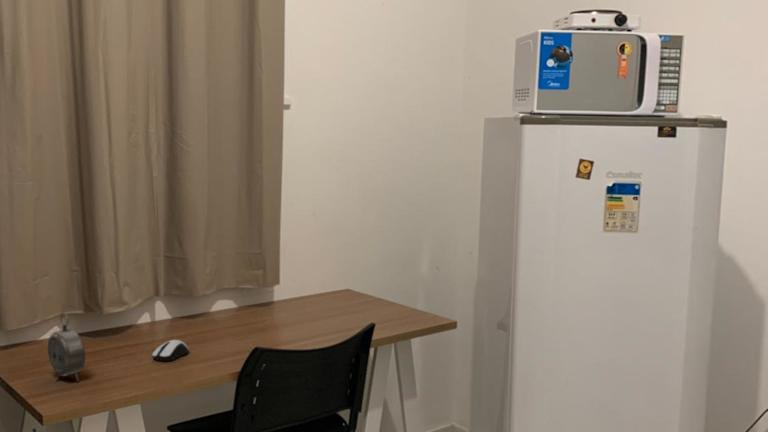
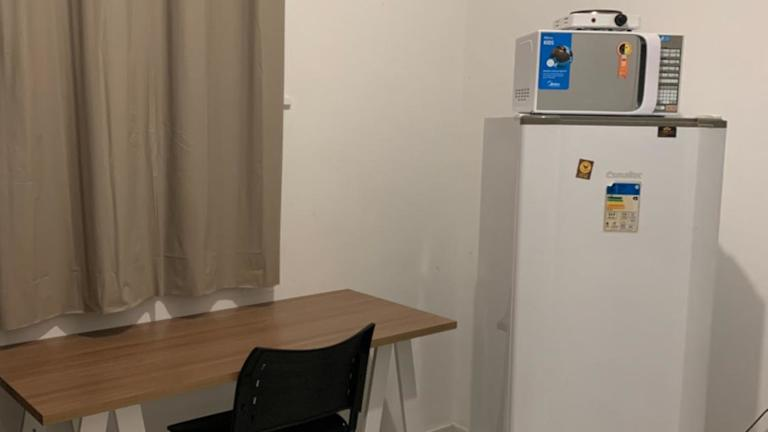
- alarm clock (64, 345)
- computer mouse (171, 348)
